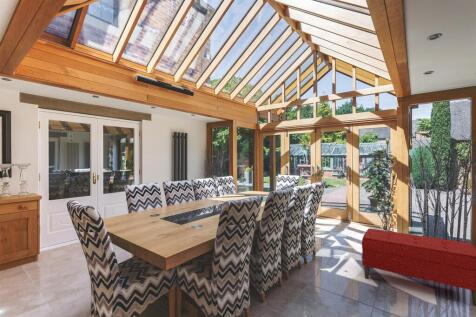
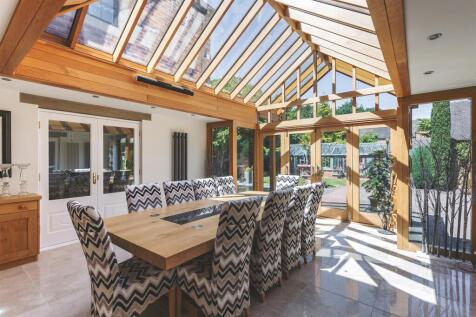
- bench (415, 261)
